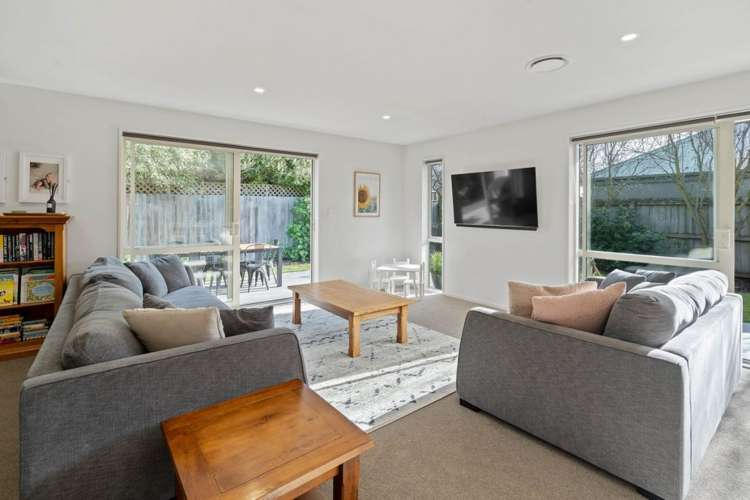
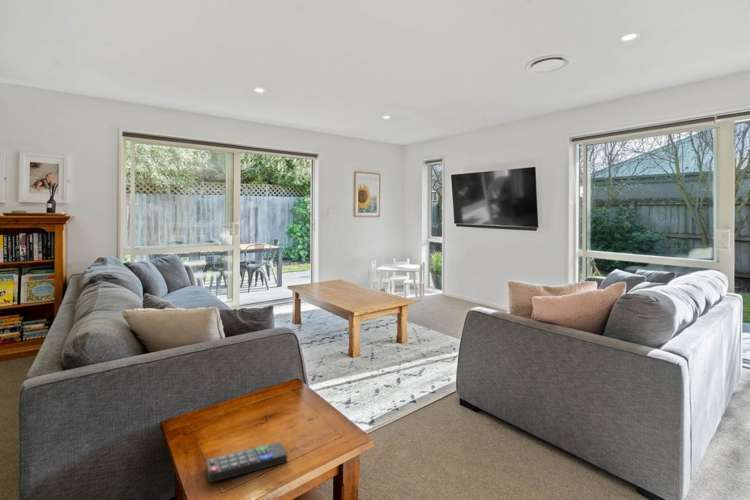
+ remote control (247, 460)
